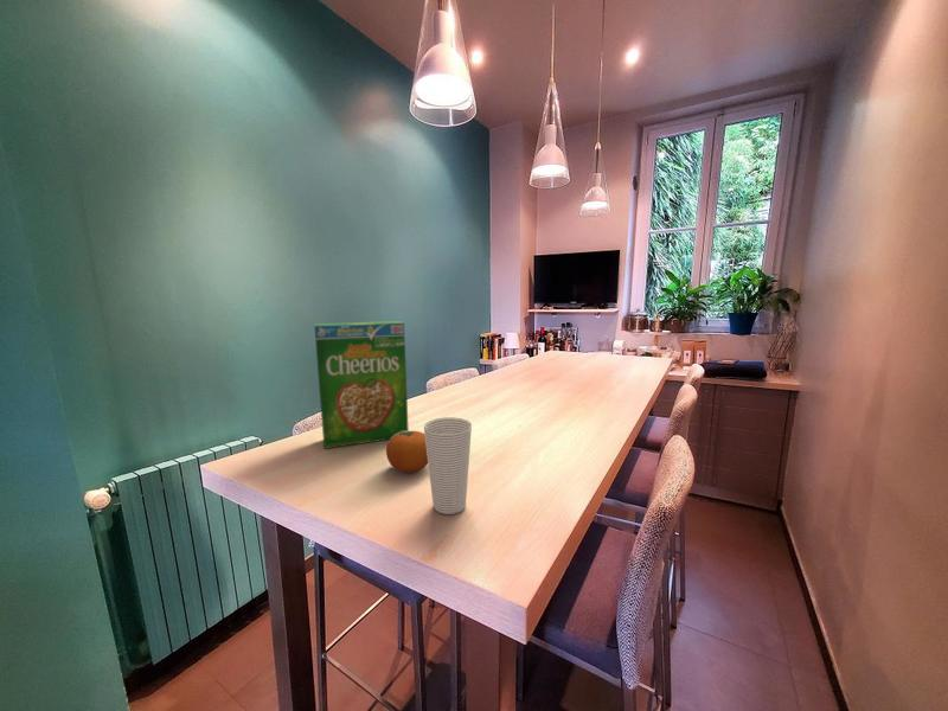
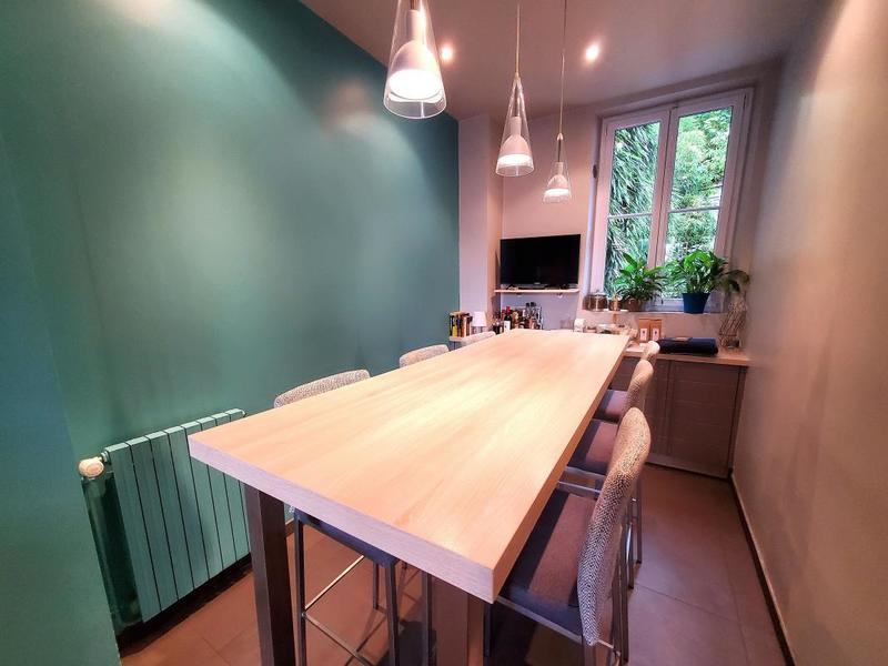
- fruit (409, 450)
- cereal box (363, 382)
- cup (448, 466)
